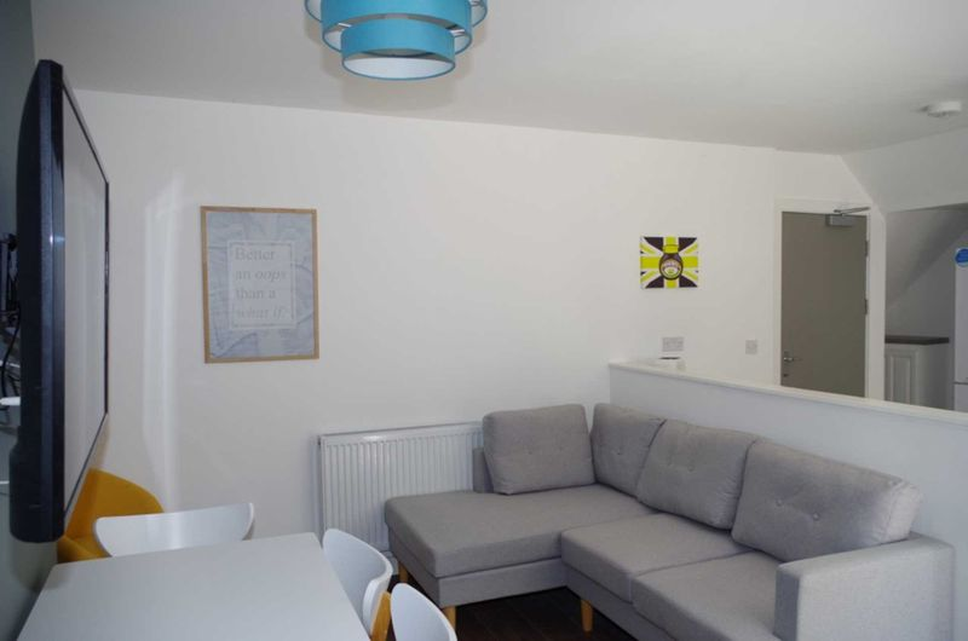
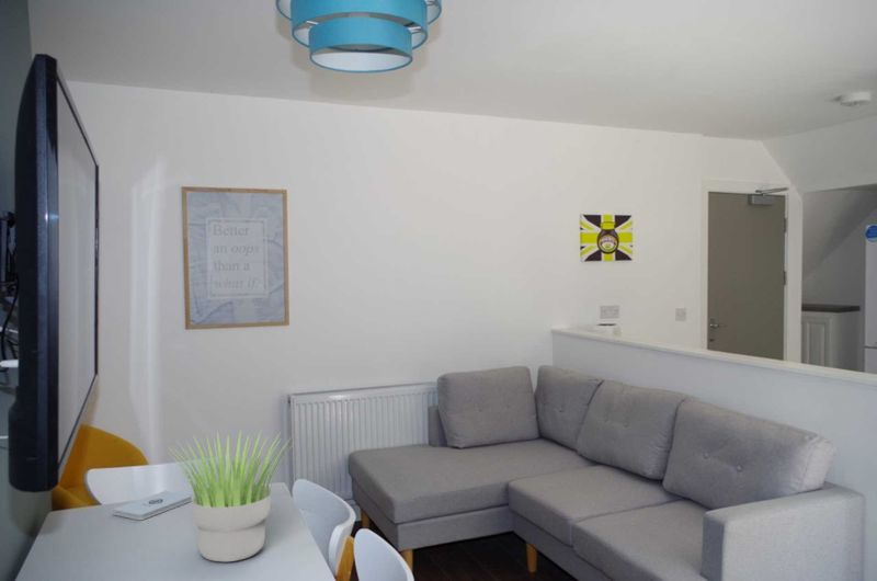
+ potted plant (231, 497)
+ notepad (153, 504)
